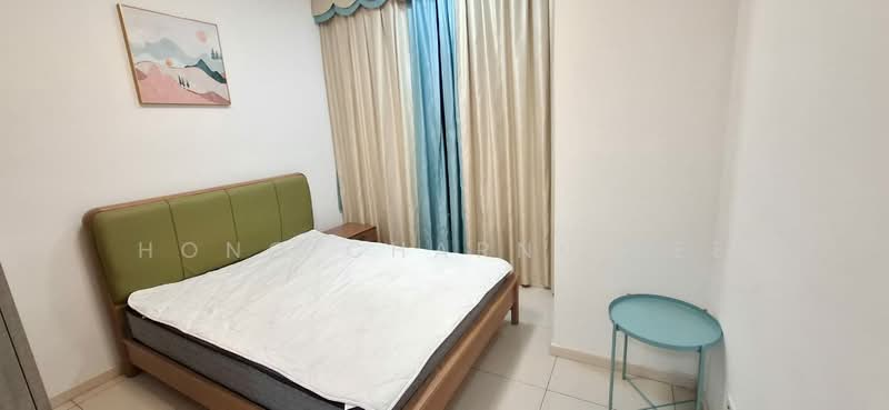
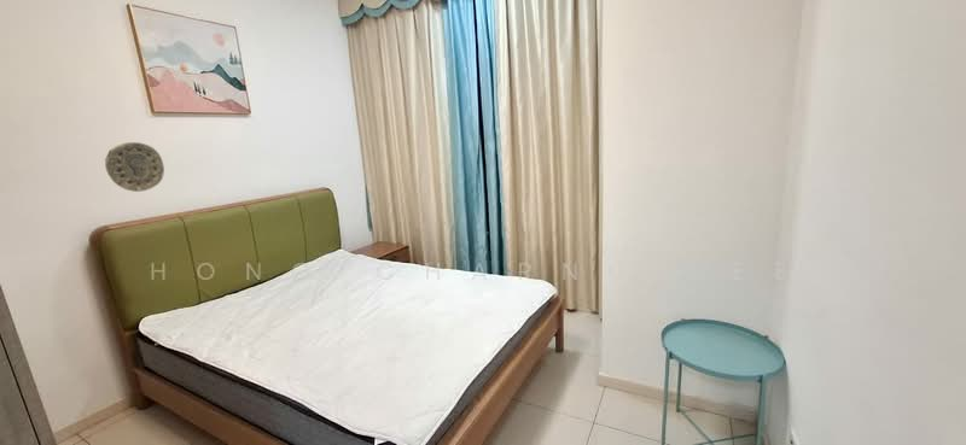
+ decorative plate (136, 166)
